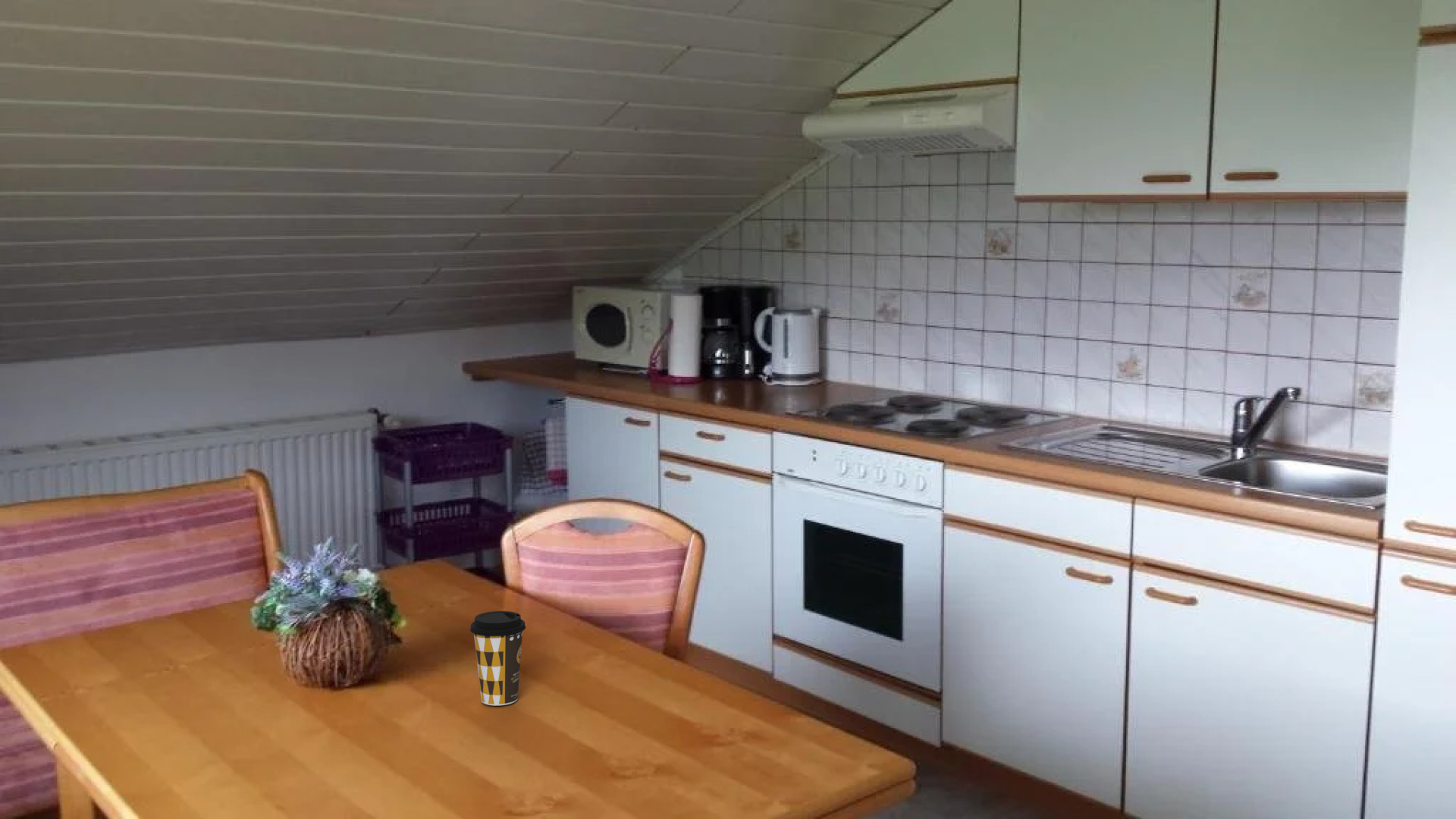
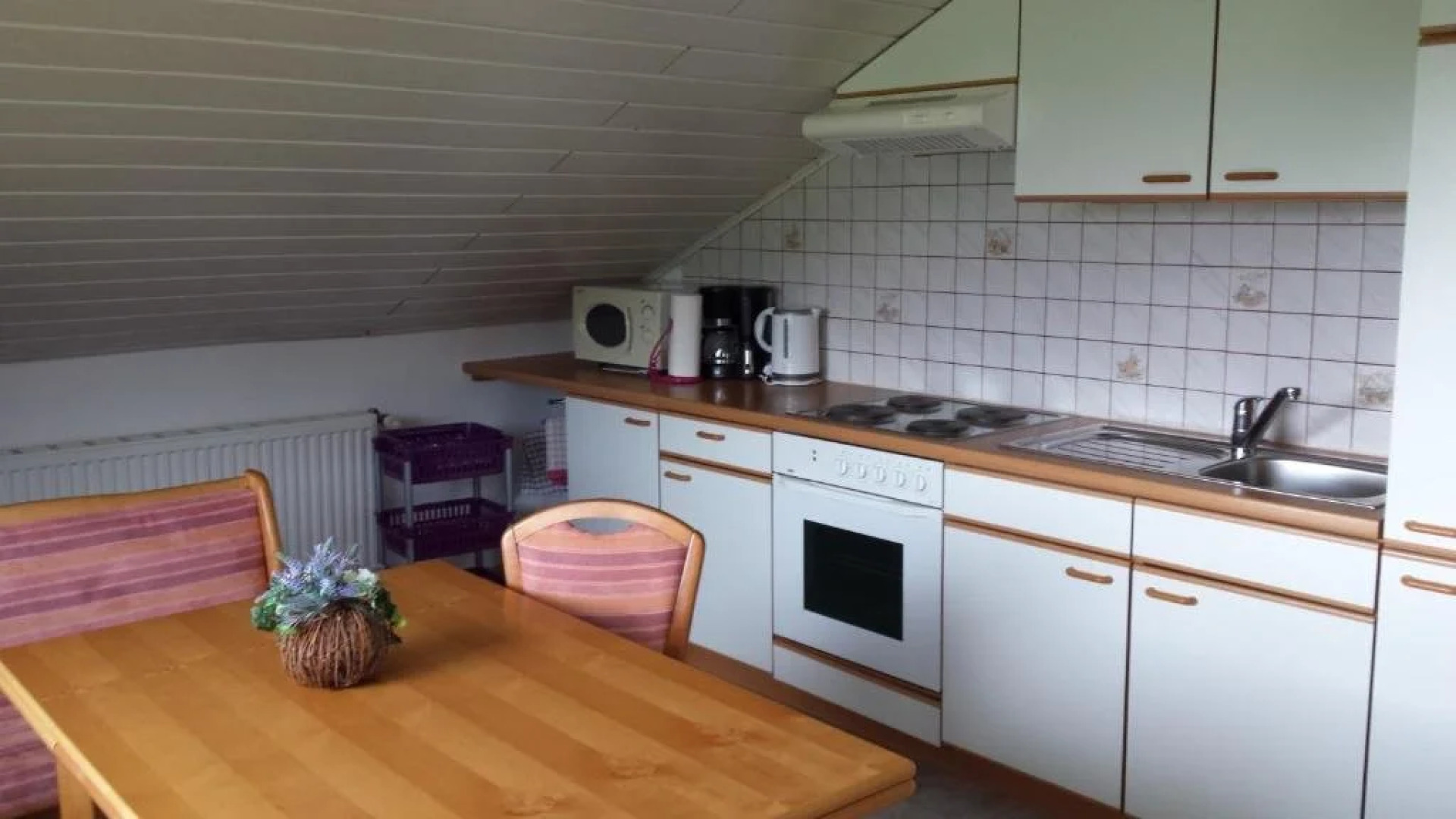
- coffee cup (498, 658)
